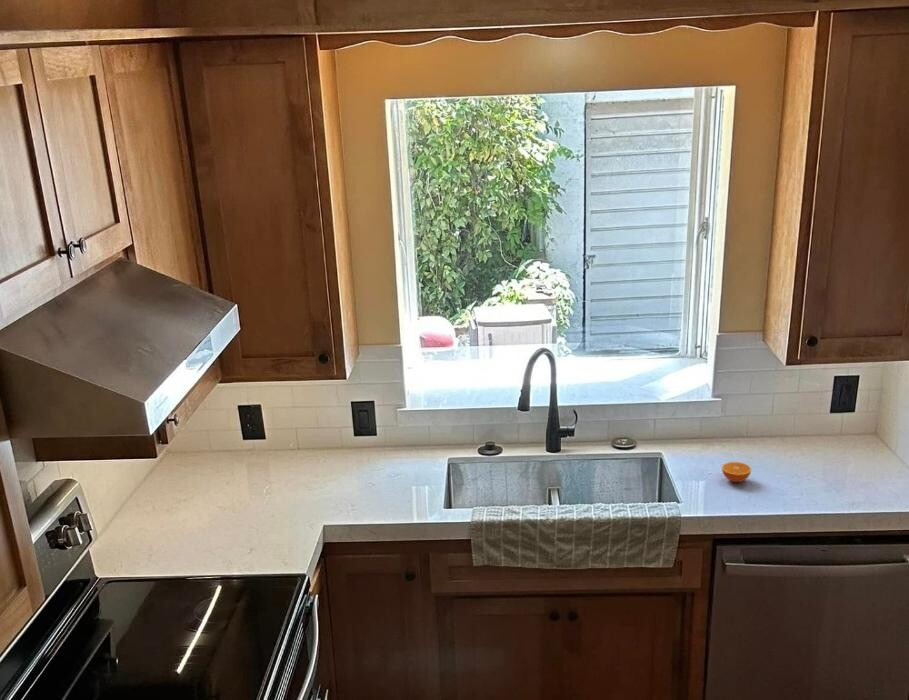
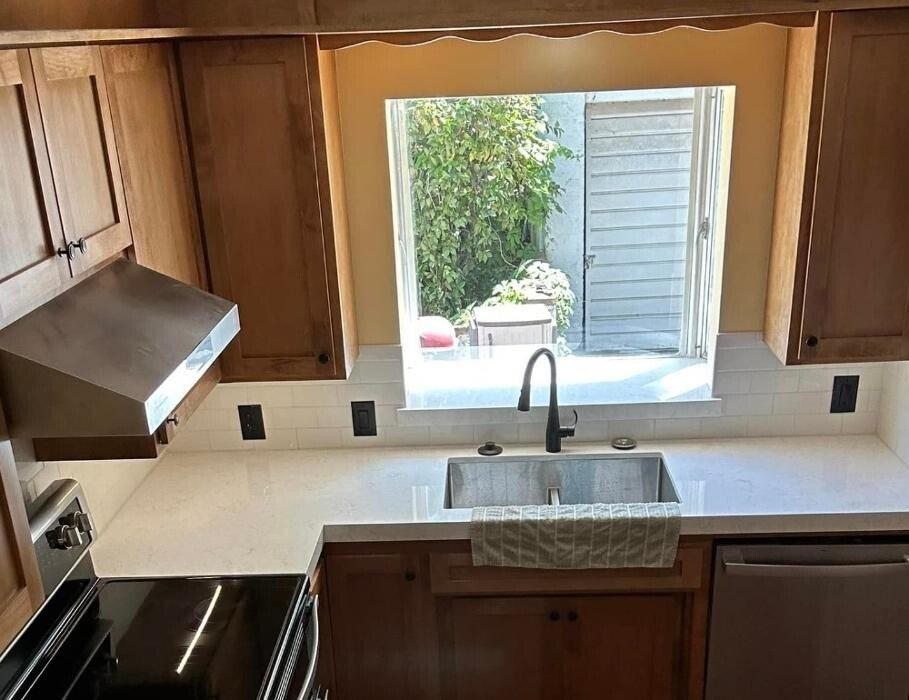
- orange (735, 474)
